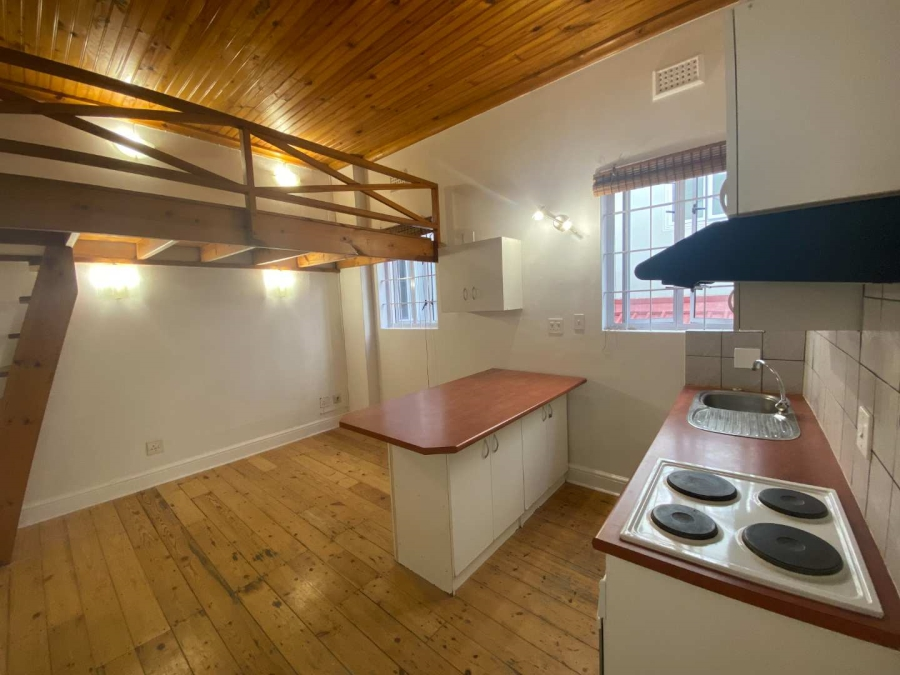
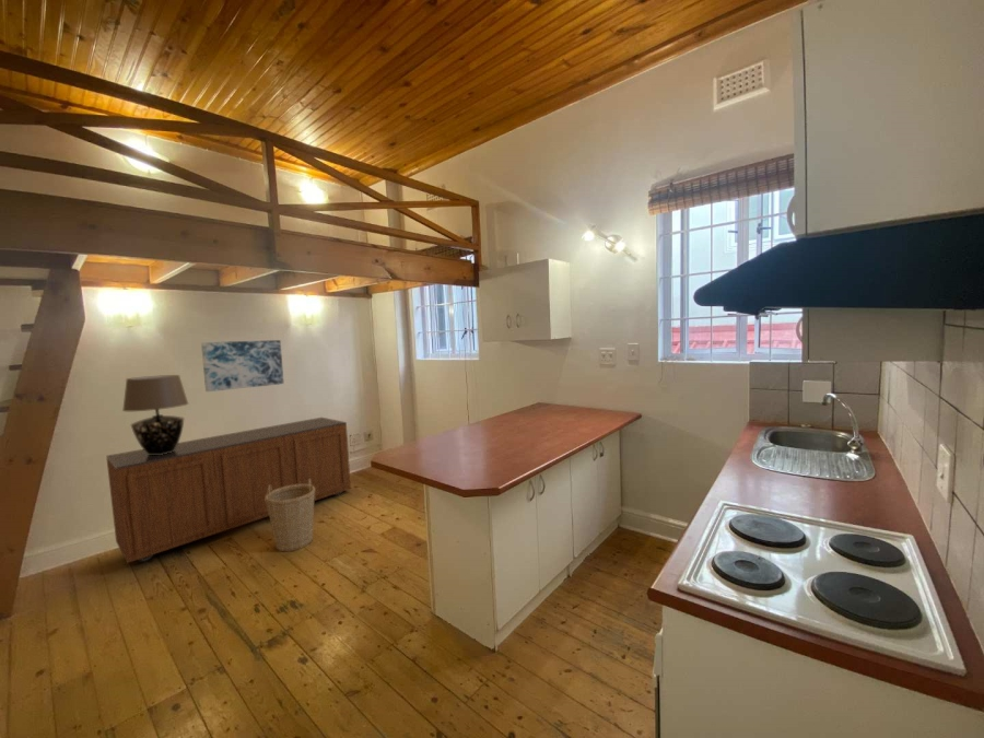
+ sideboard (246, 477)
+ table lamp (157, 414)
+ wall art (245, 364)
+ basket (292, 513)
